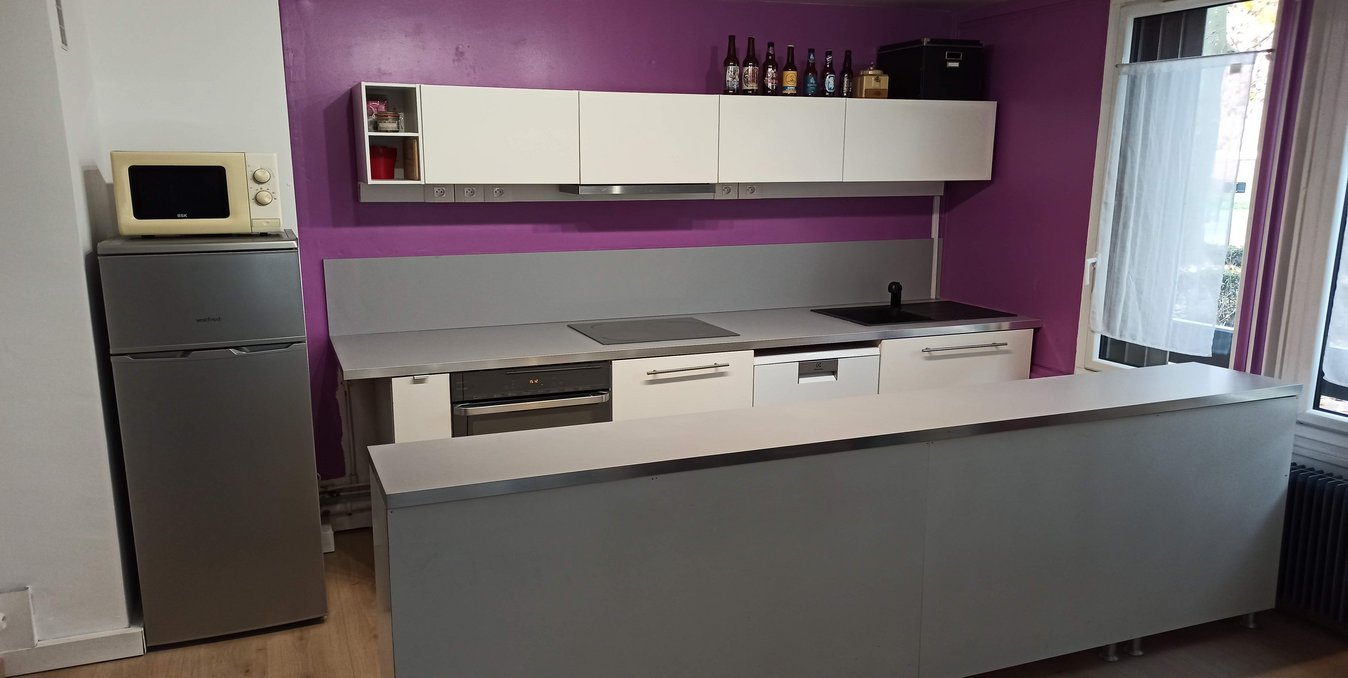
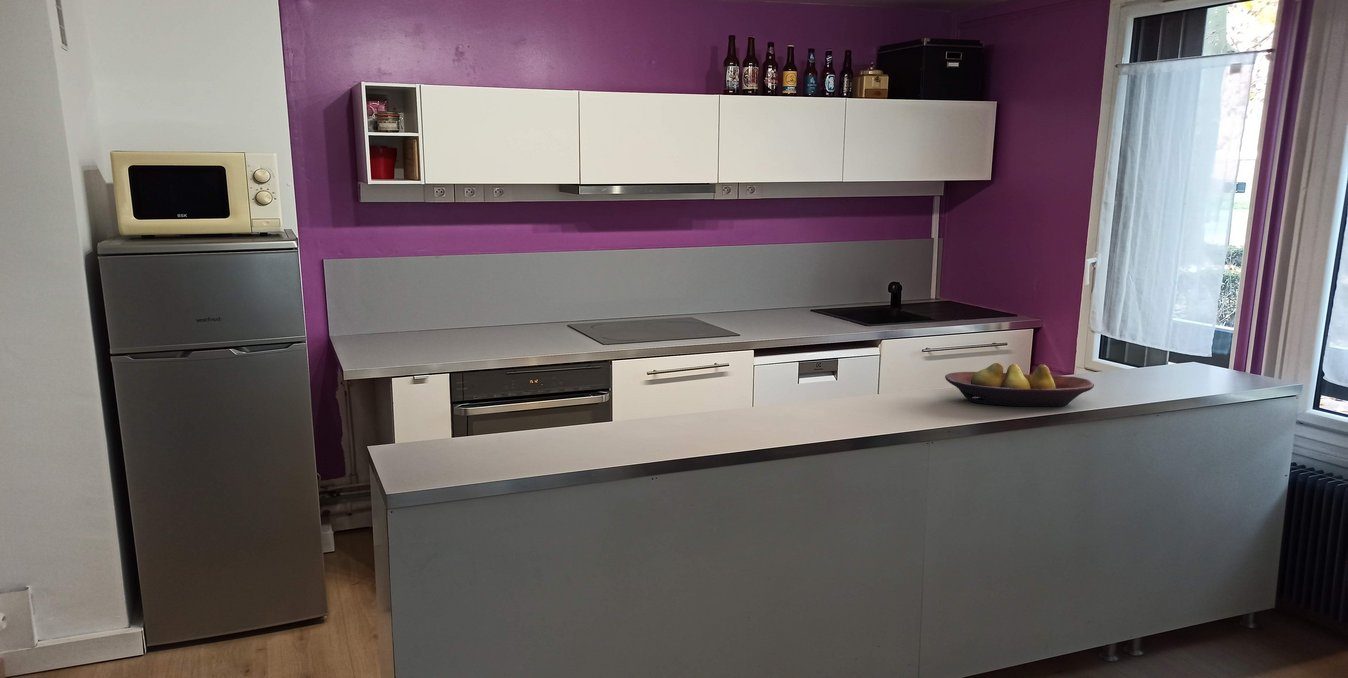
+ fruit bowl (1018, 382)
